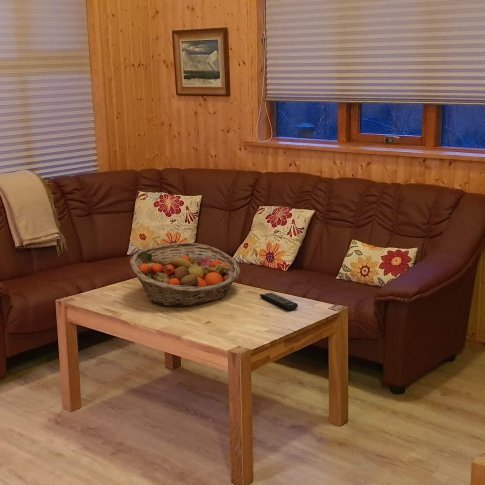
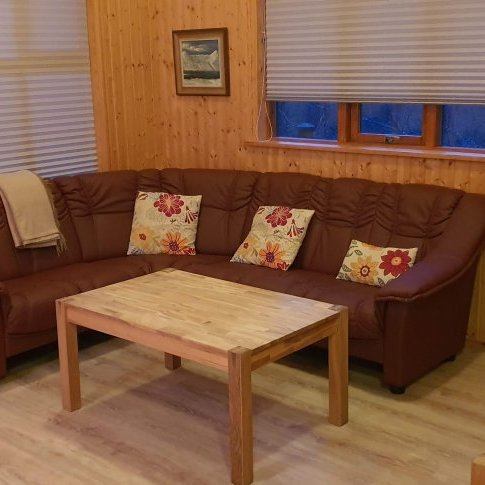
- remote control (278, 300)
- fruit basket (185, 273)
